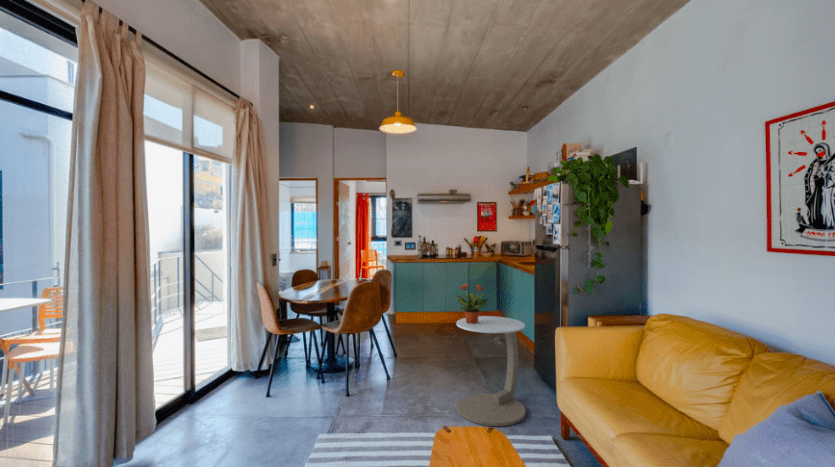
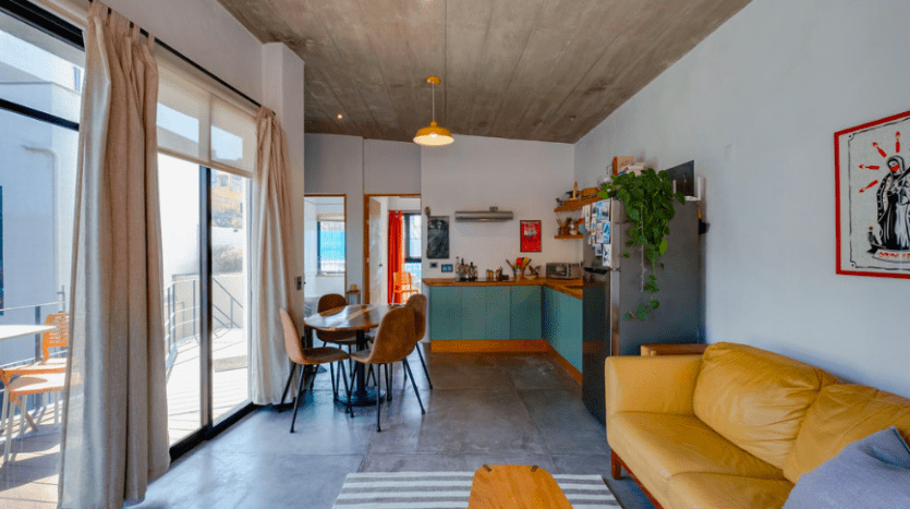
- potted plant (472, 302)
- side table (507, 365)
